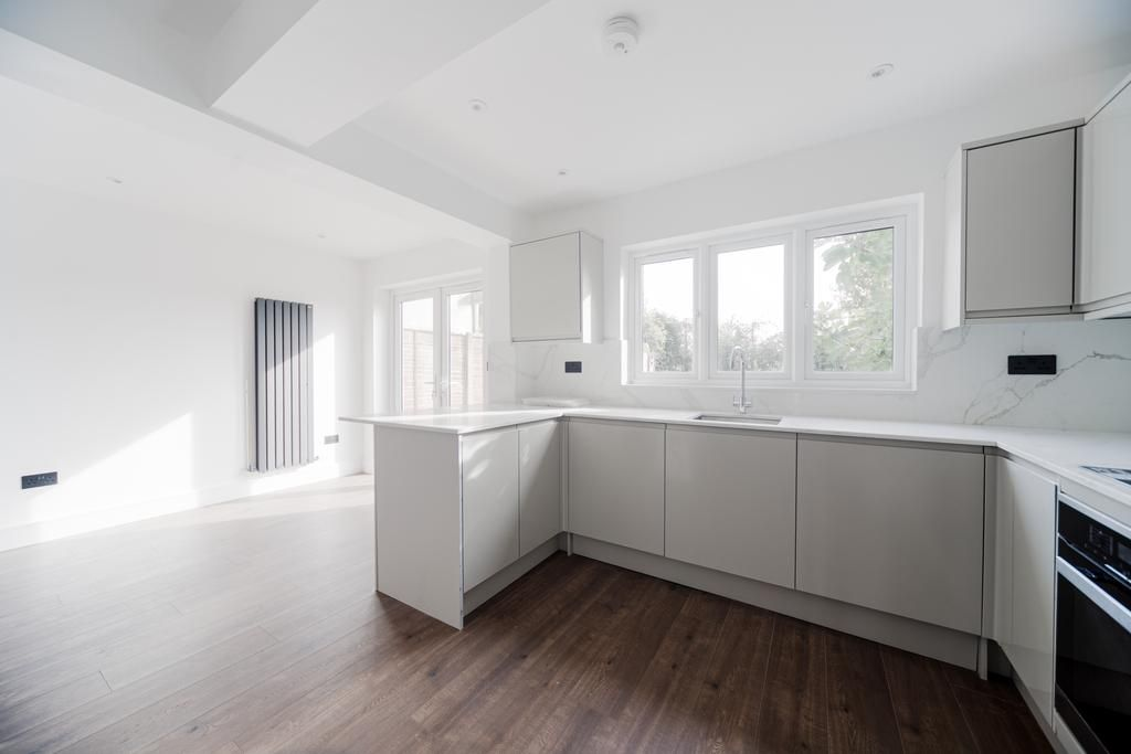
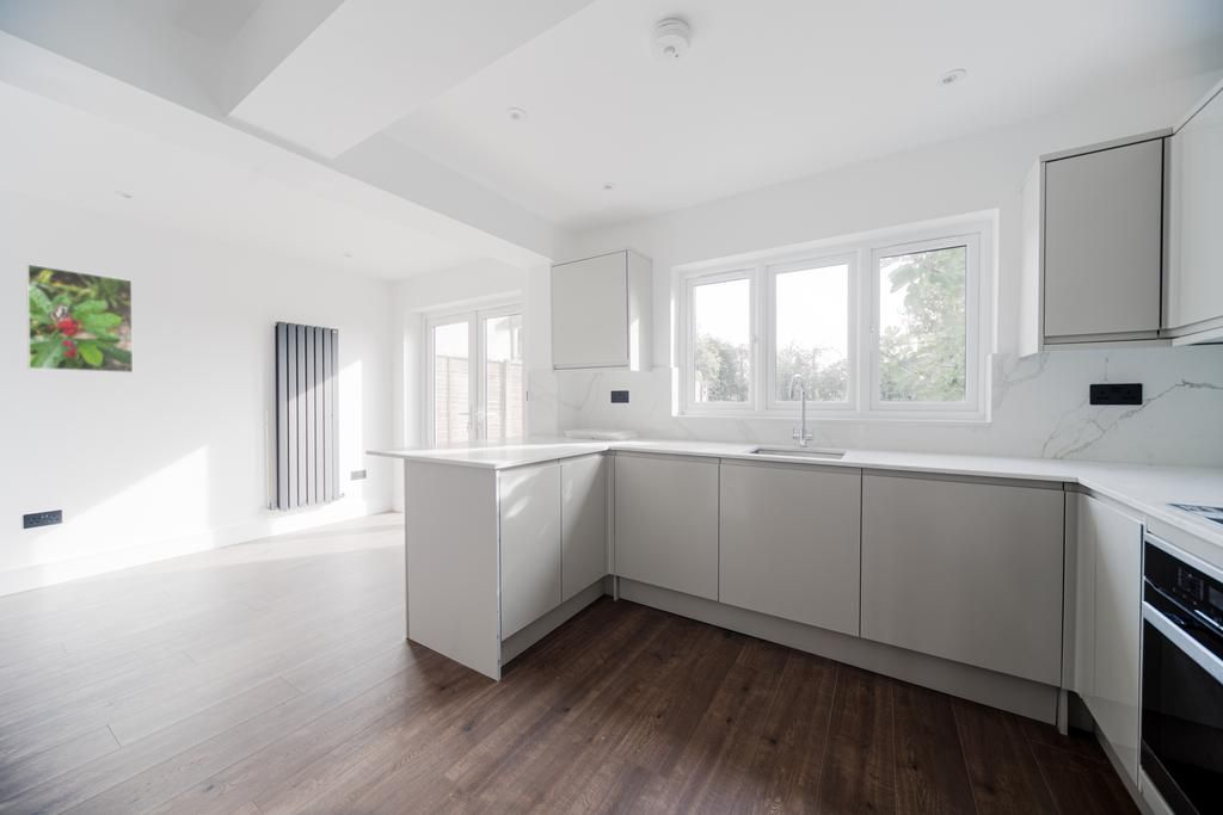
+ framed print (82, 321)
